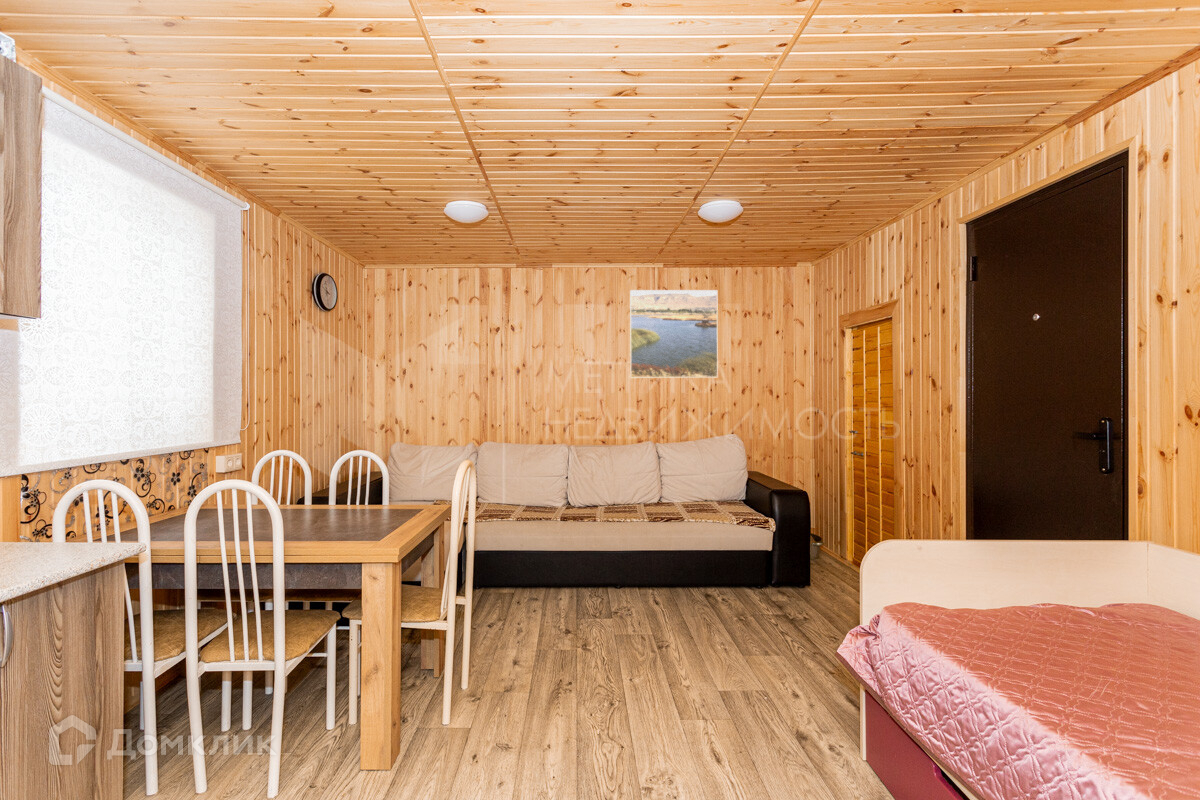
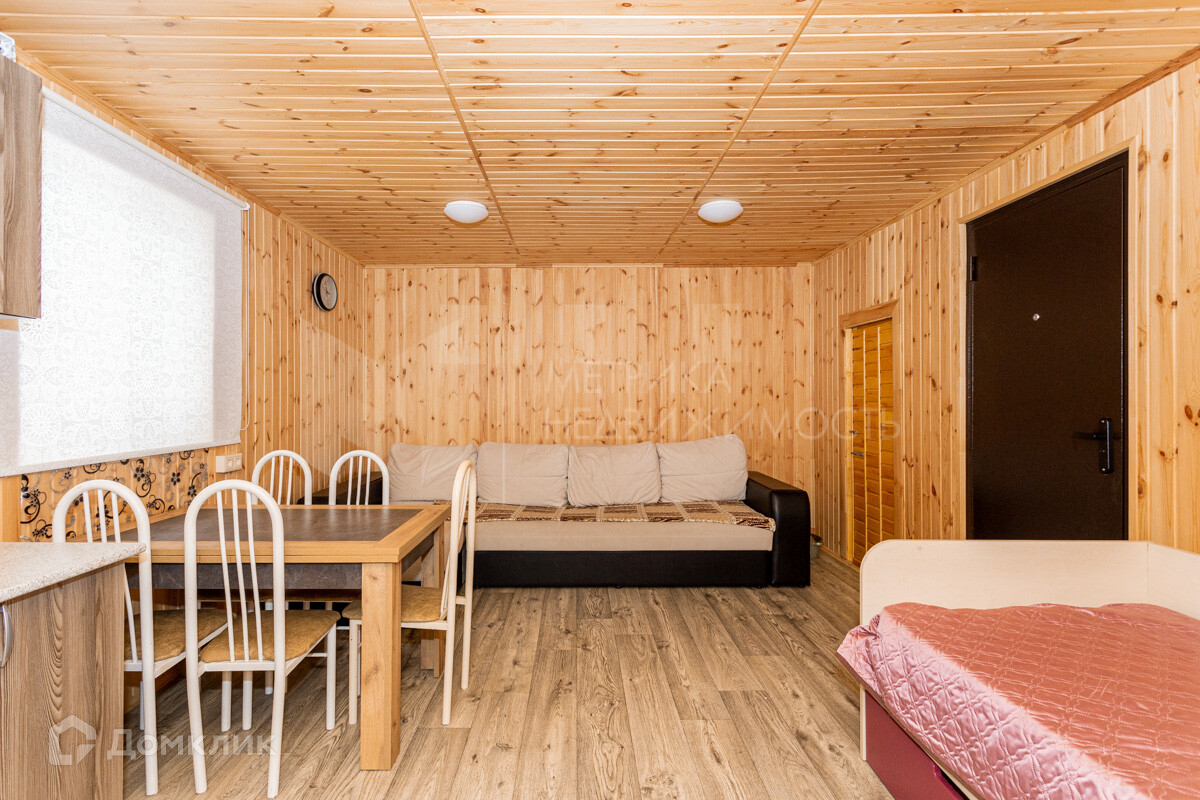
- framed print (673, 333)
